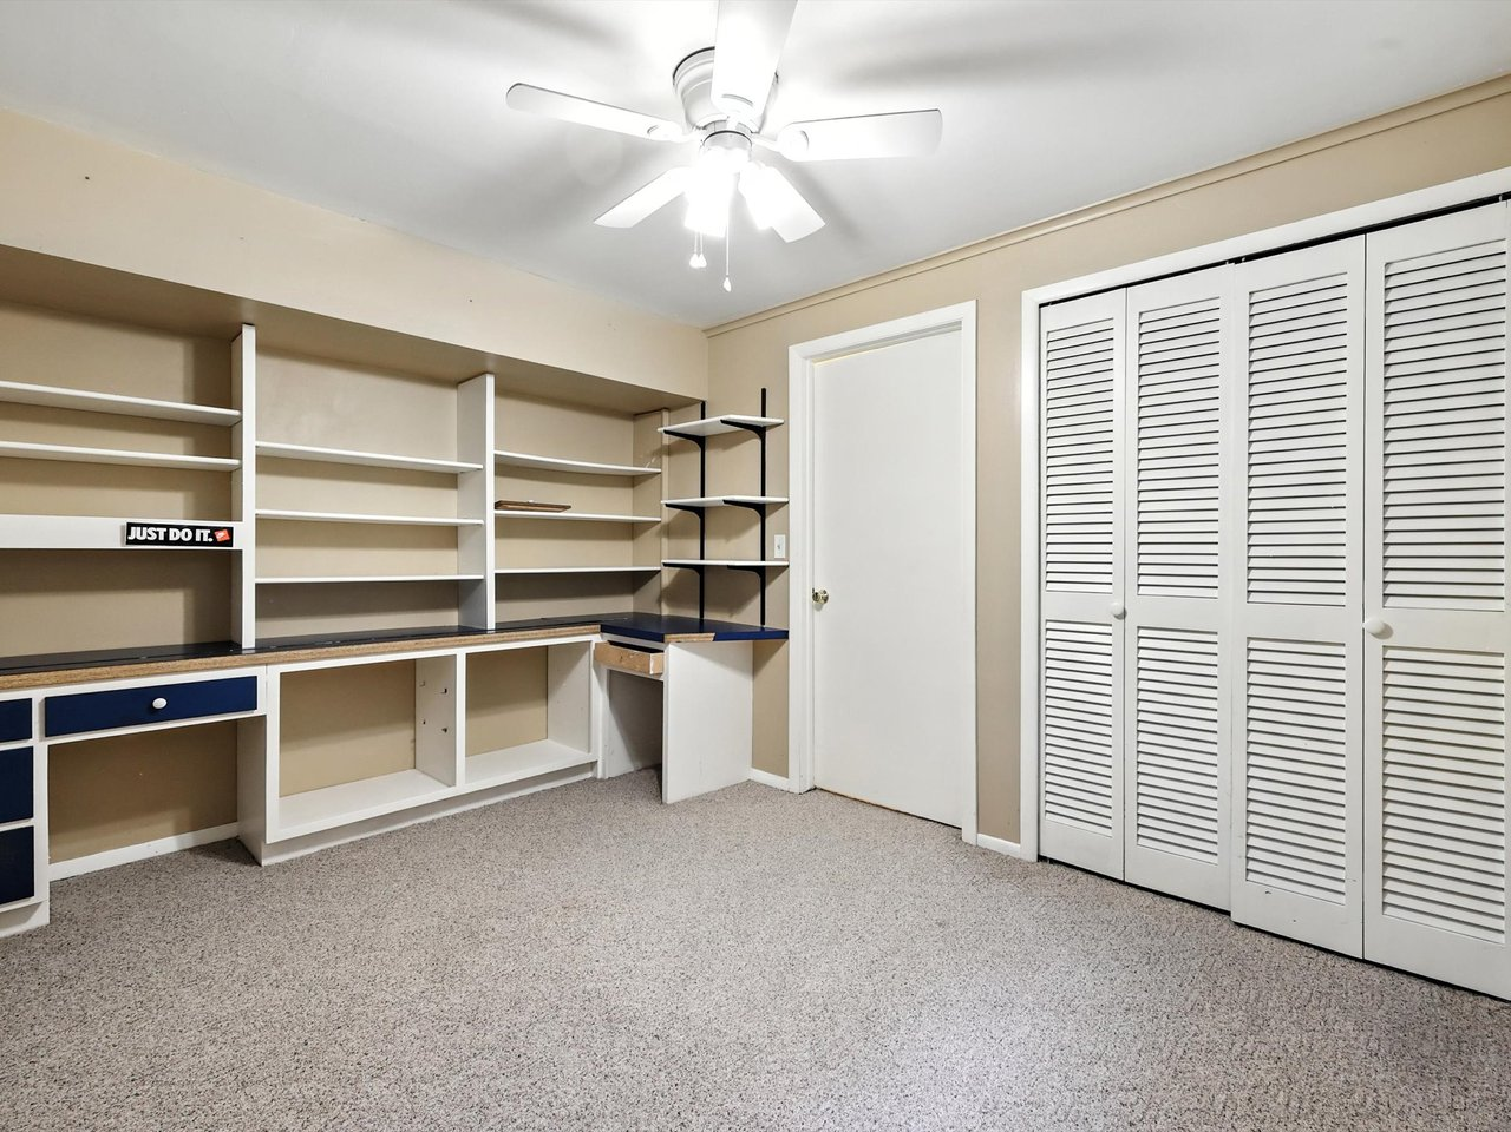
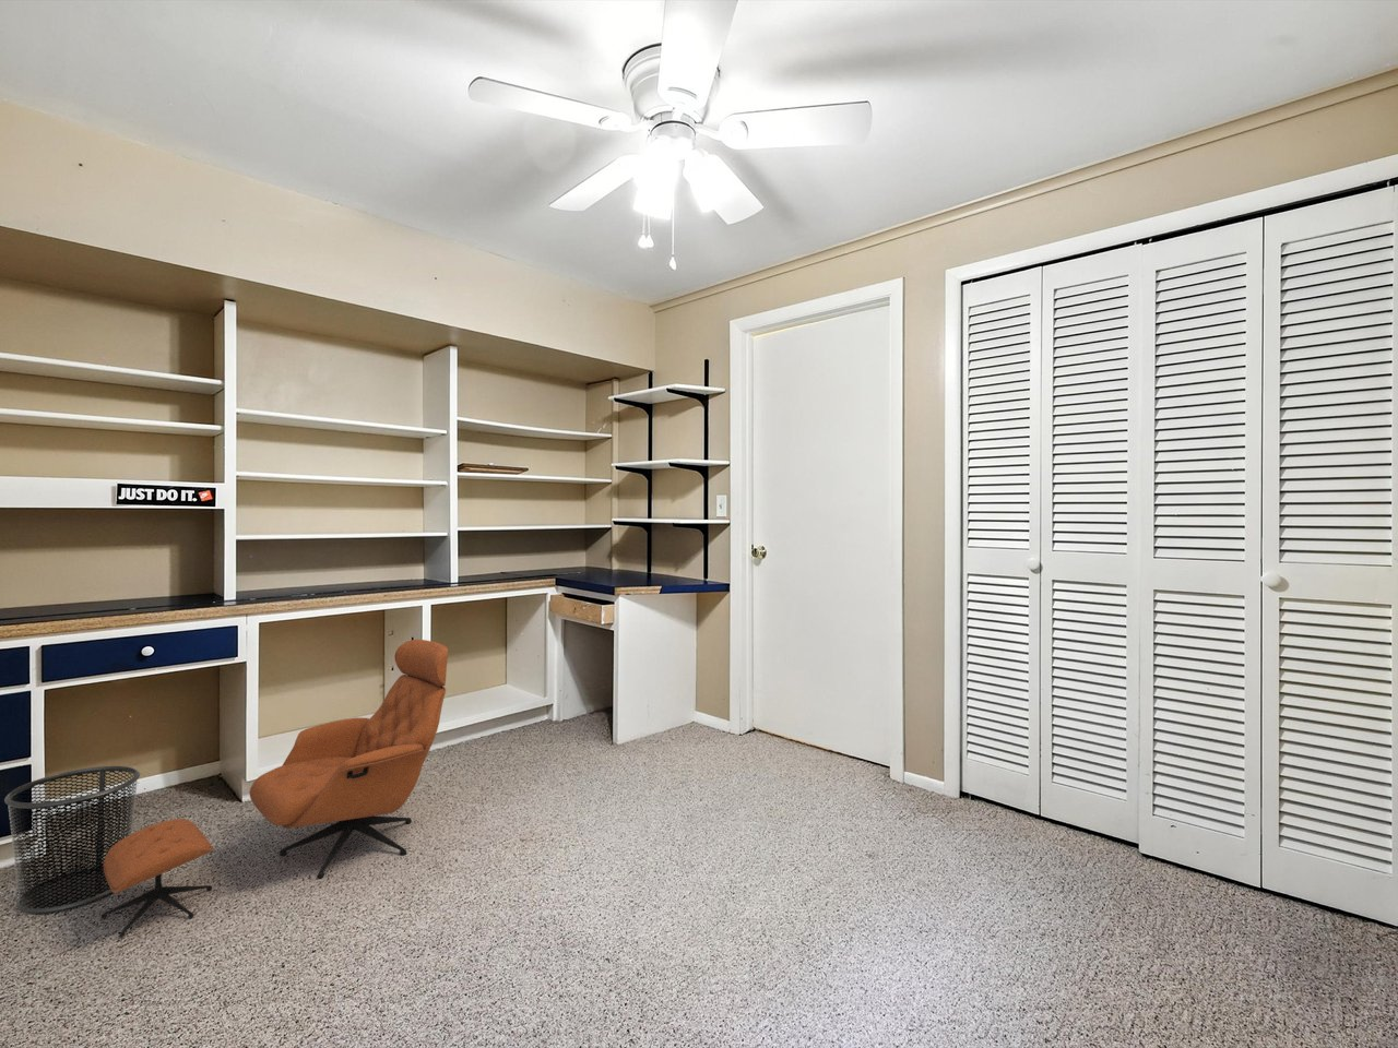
+ waste bin (75, 837)
+ lounge chair (295, 761)
